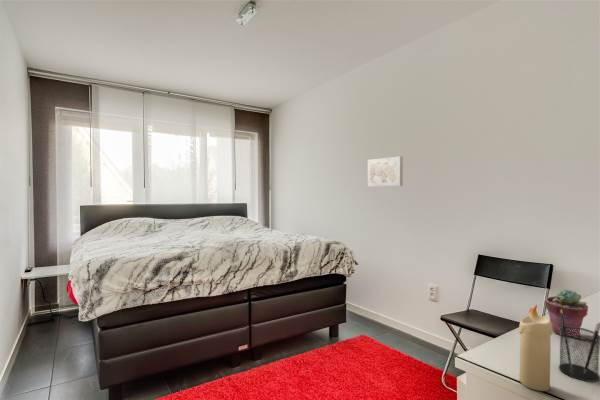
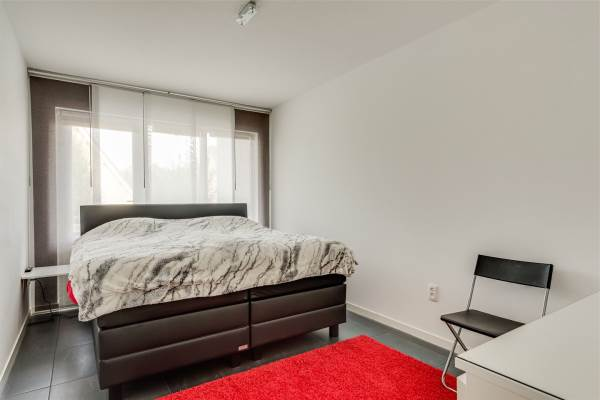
- wall art (384, 172)
- pencil holder (579, 343)
- potted succulent (565, 311)
- candle (535, 344)
